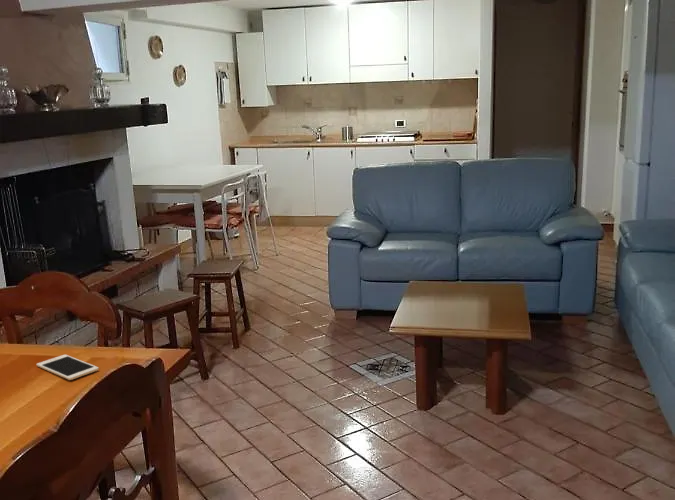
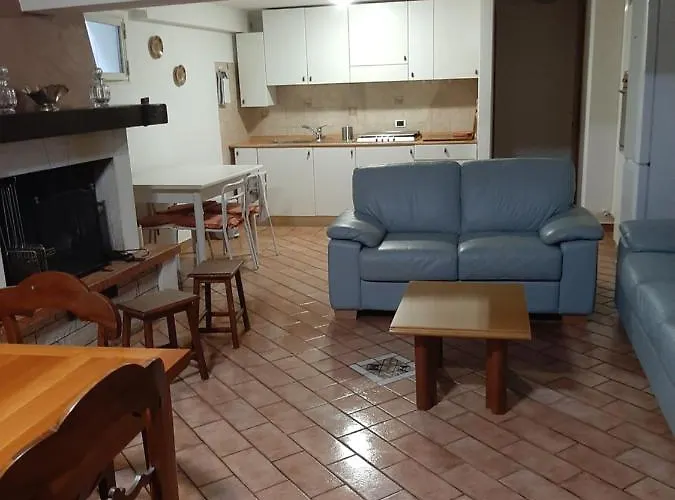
- cell phone (67, 366)
